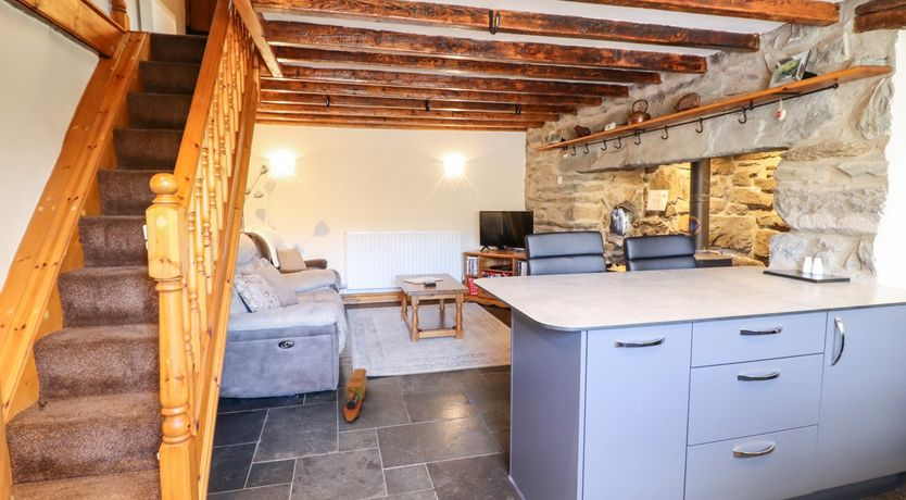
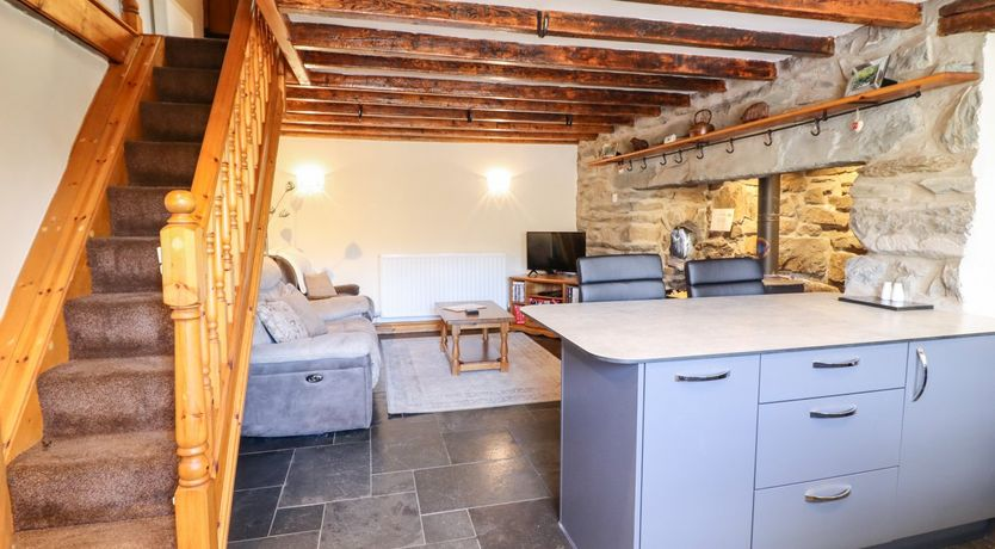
- toy train (355, 392)
